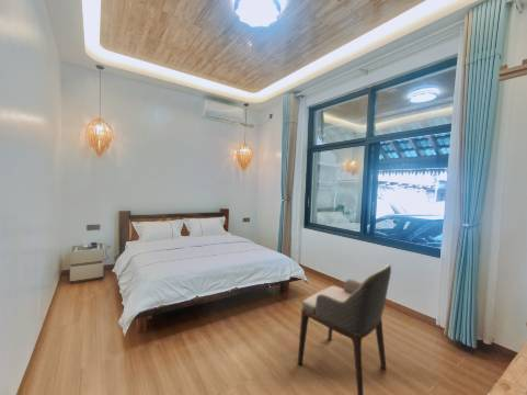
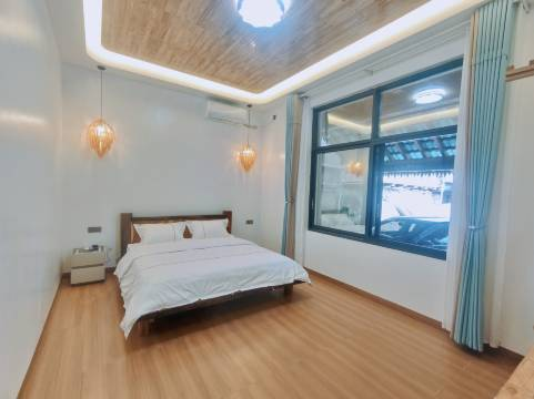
- armchair (344, 312)
